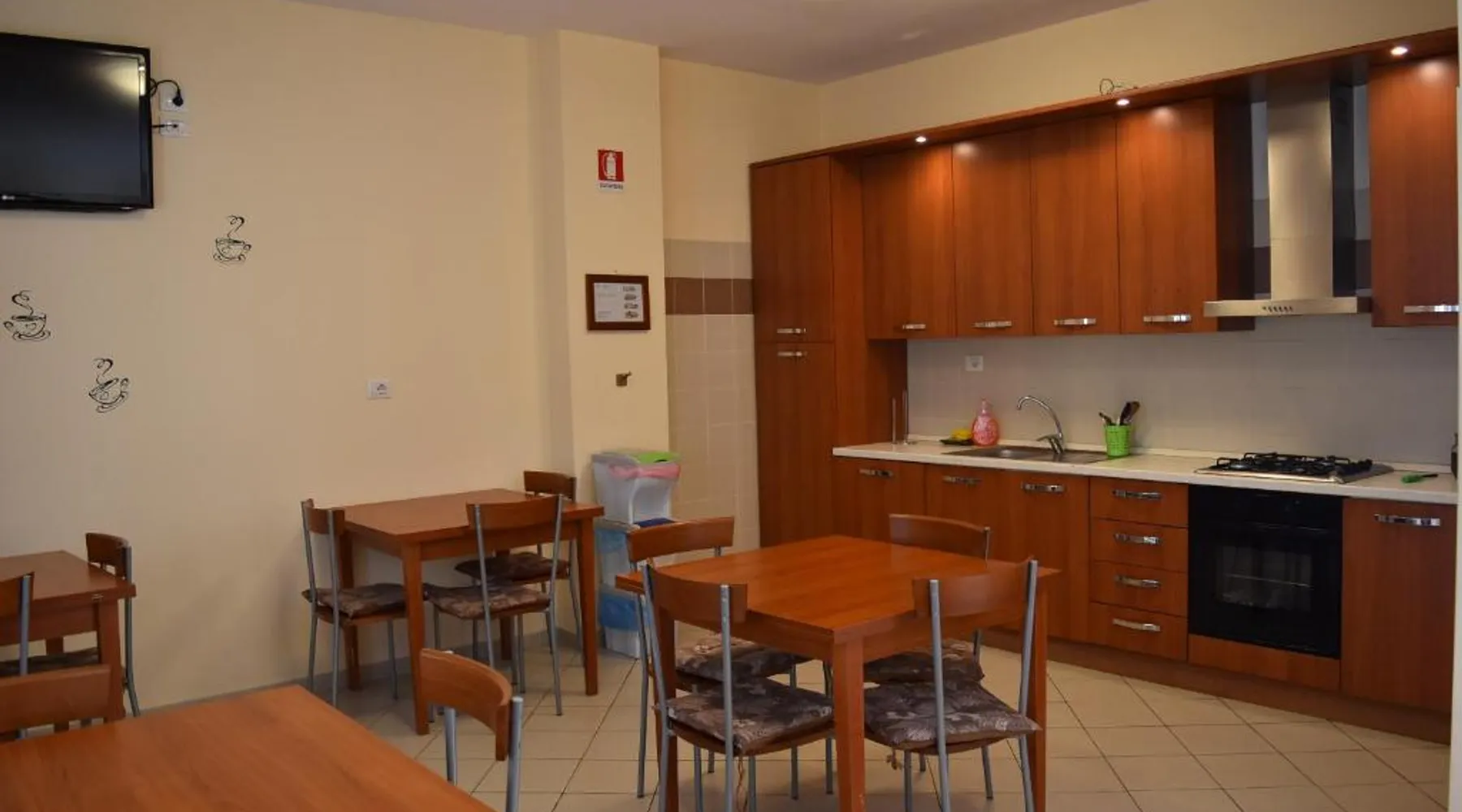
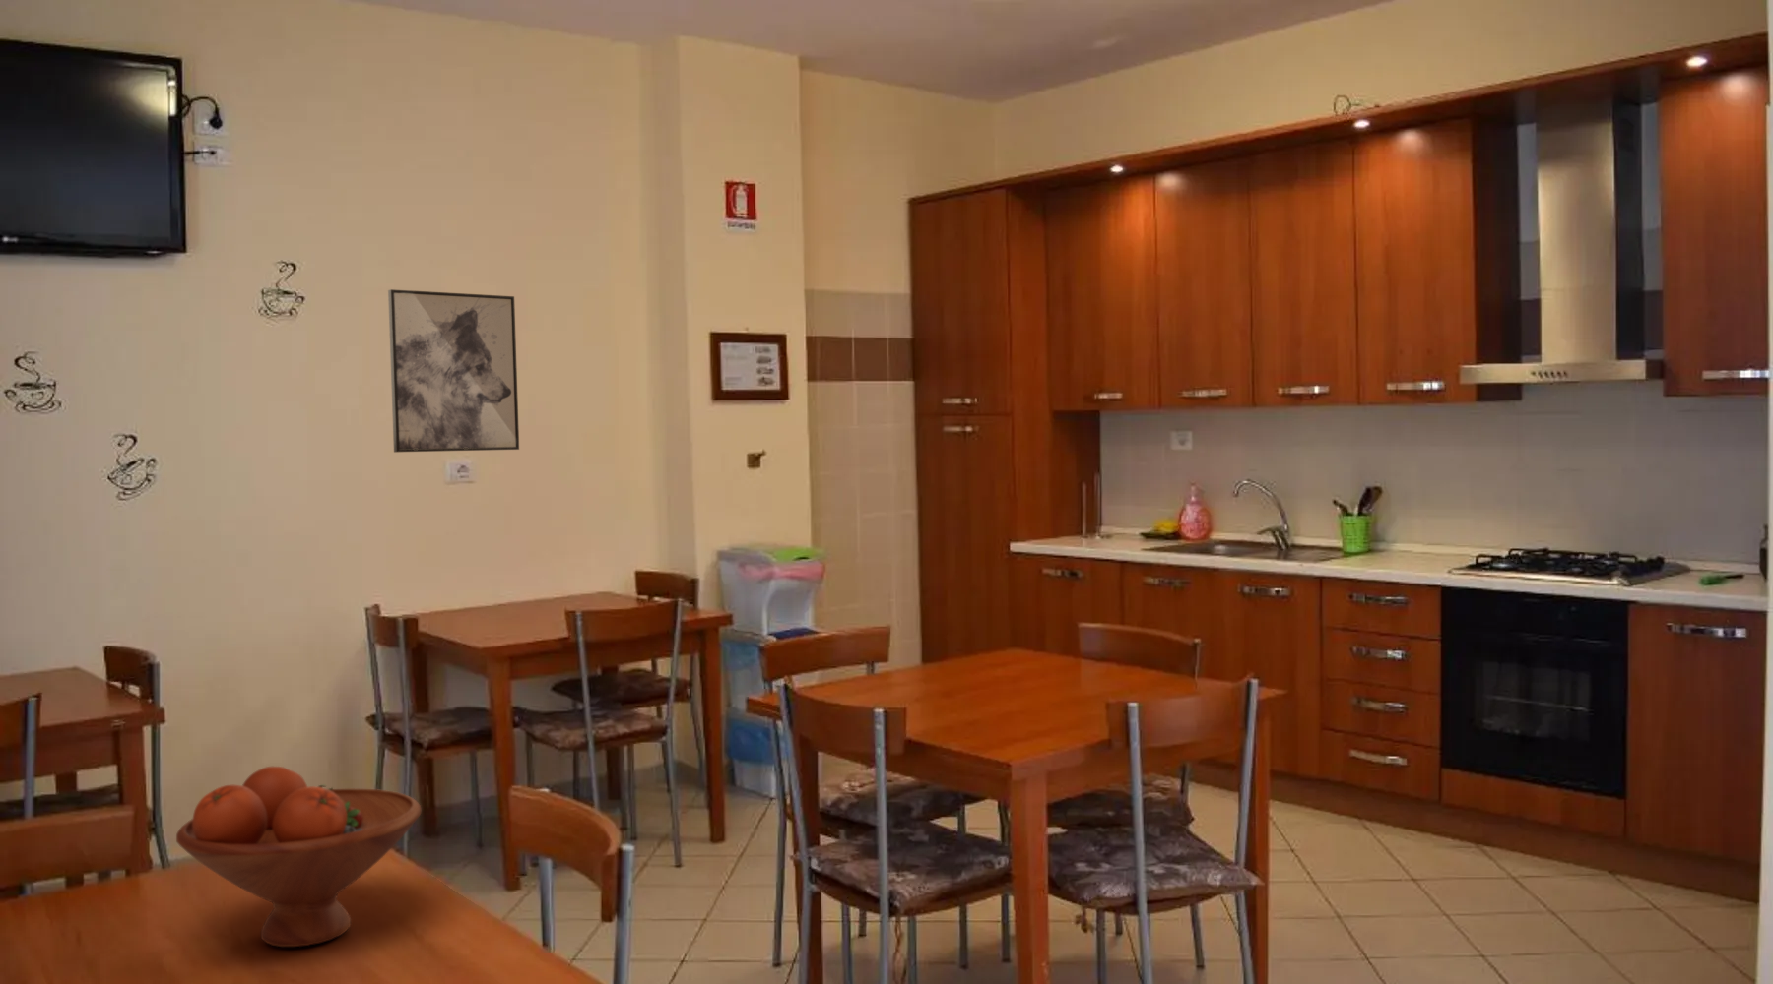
+ fruit bowl (303, 852)
+ wall art (455, 372)
